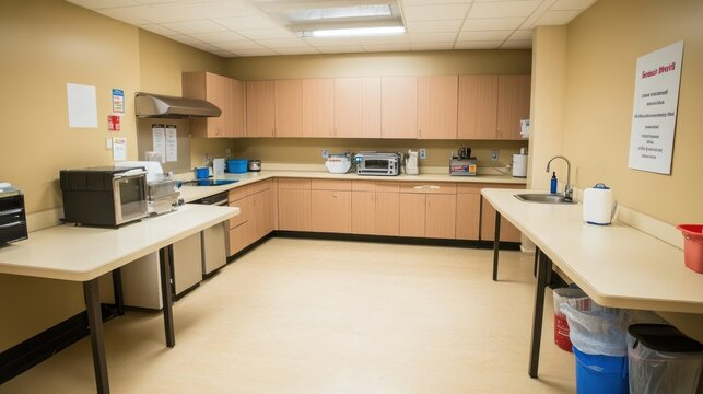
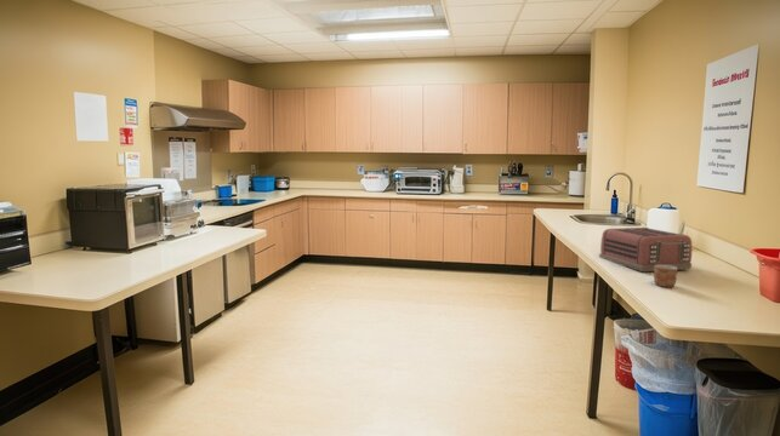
+ toaster (647, 248)
+ mug (665, 275)
